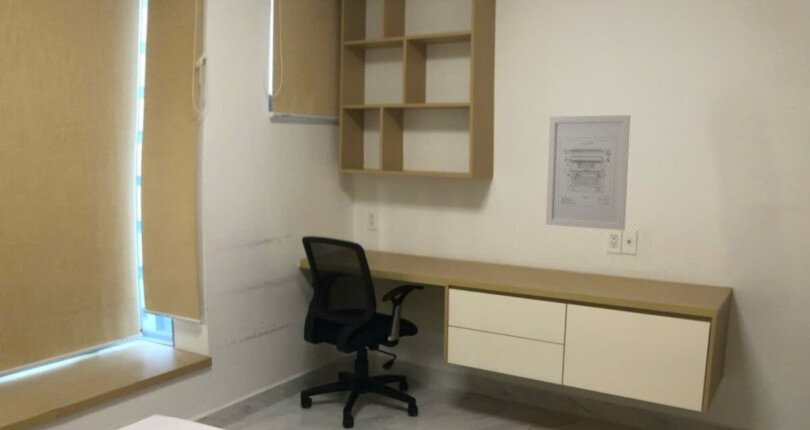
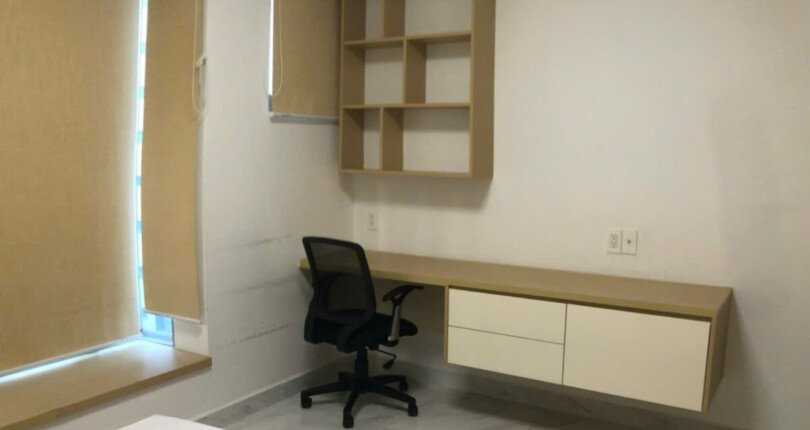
- wall art (586, 172)
